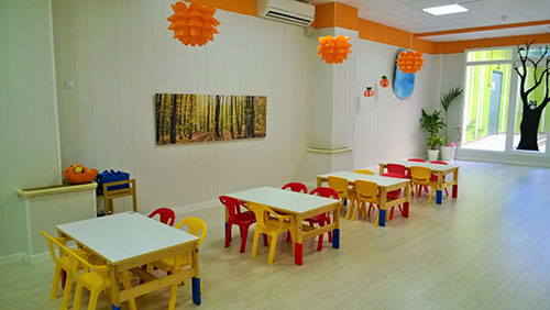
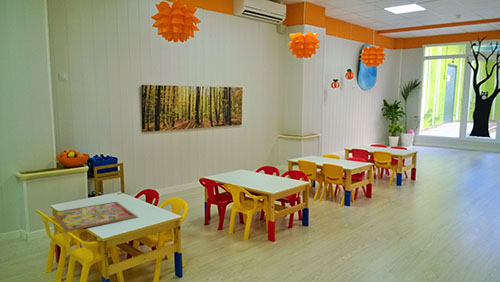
+ puzzle board (94, 214)
